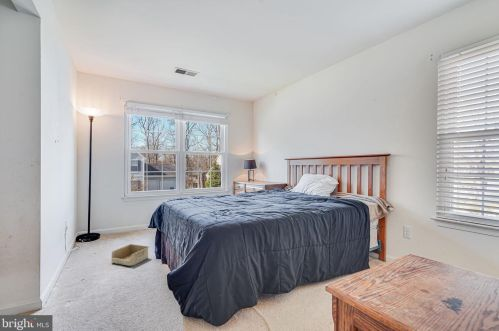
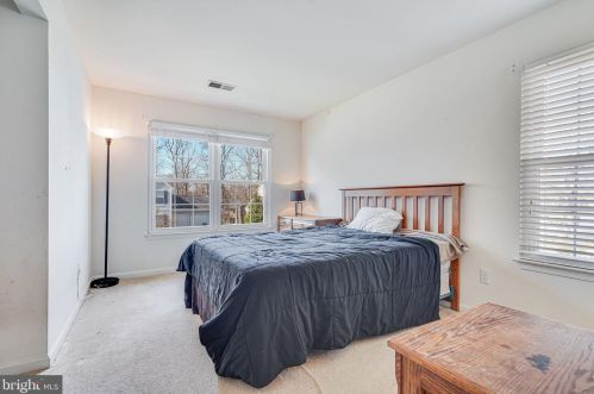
- storage bin (130, 254)
